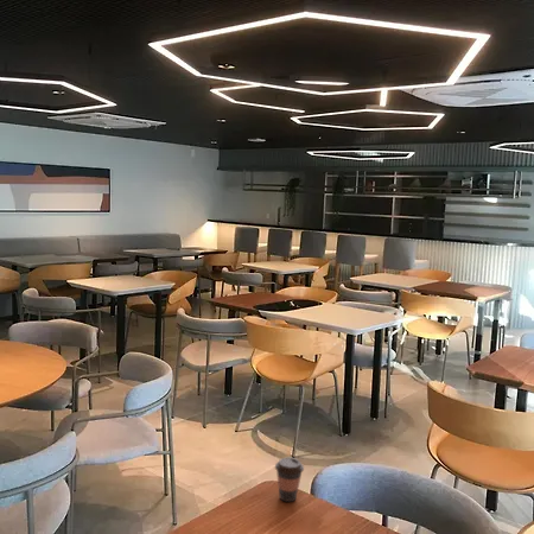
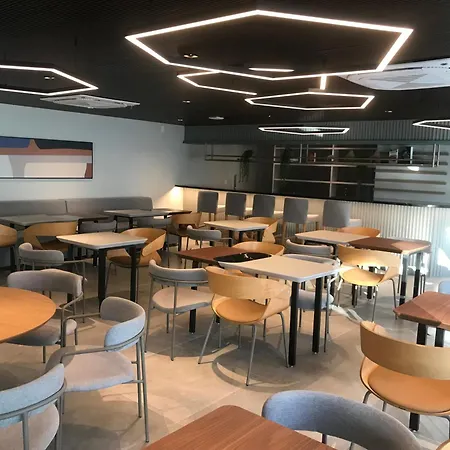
- coffee cup (288, 479)
